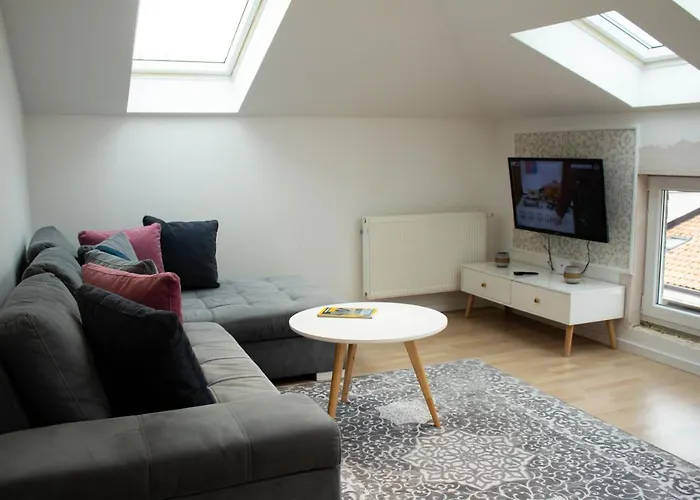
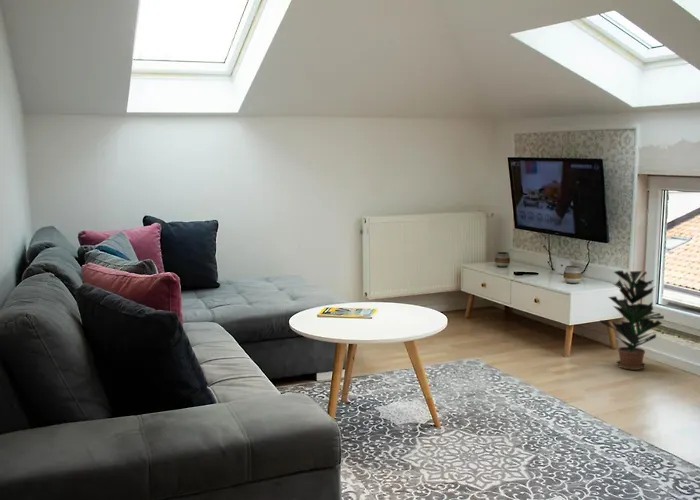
+ potted plant (636, 318)
